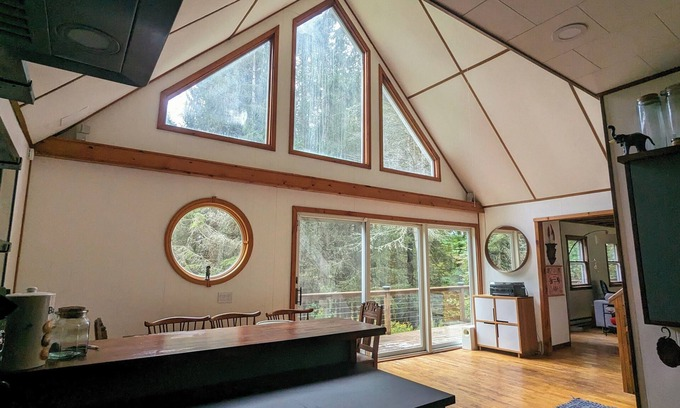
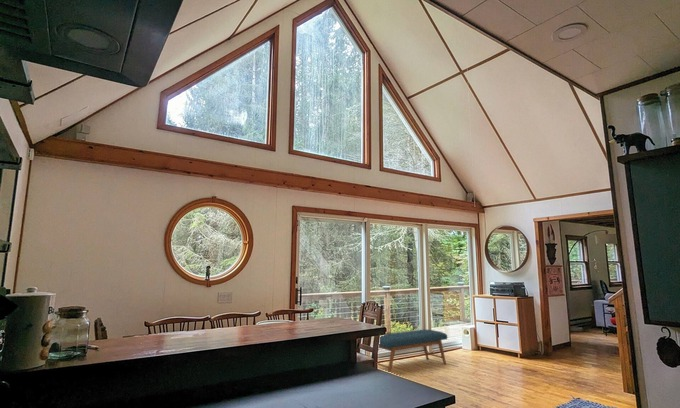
+ bench (409, 348)
